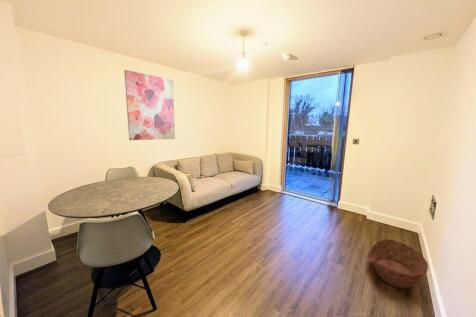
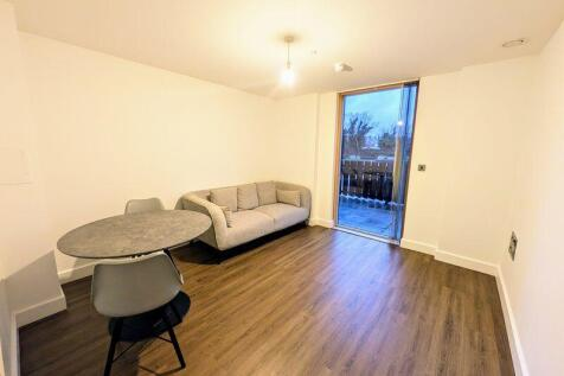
- wall art (152, 108)
- basket (395, 263)
